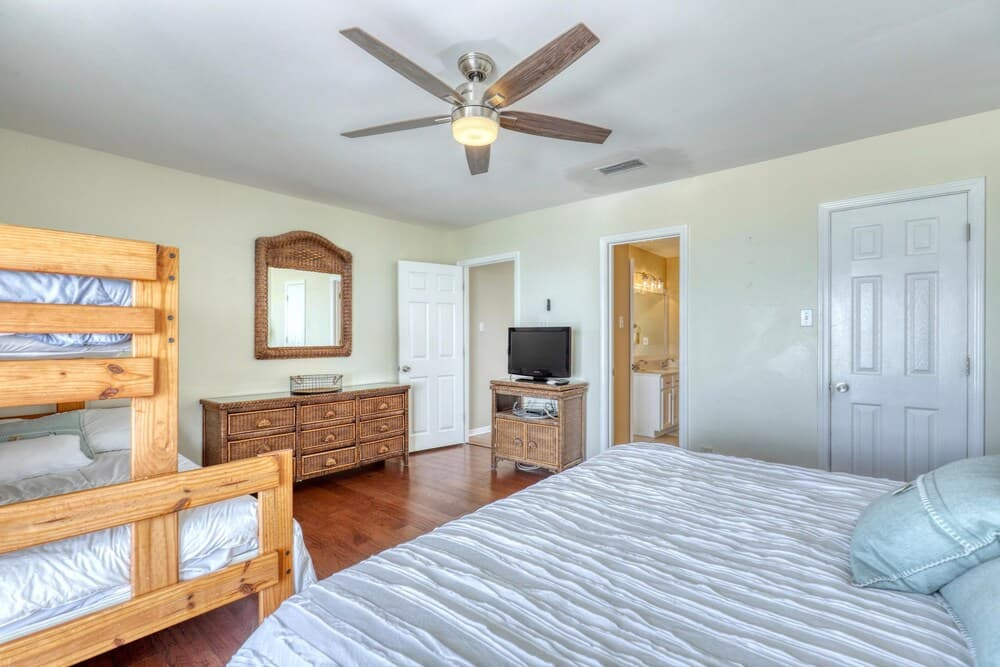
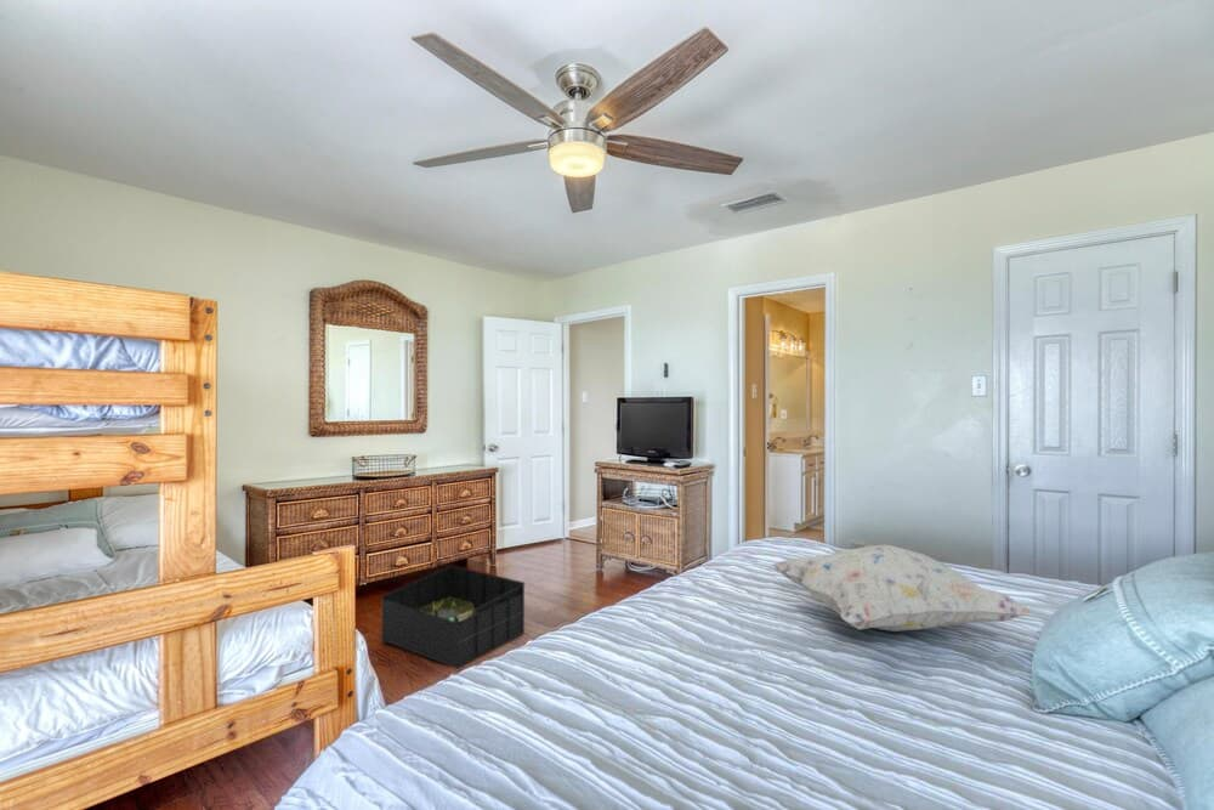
+ decorative pillow (887, 587)
+ storage bin (454, 612)
